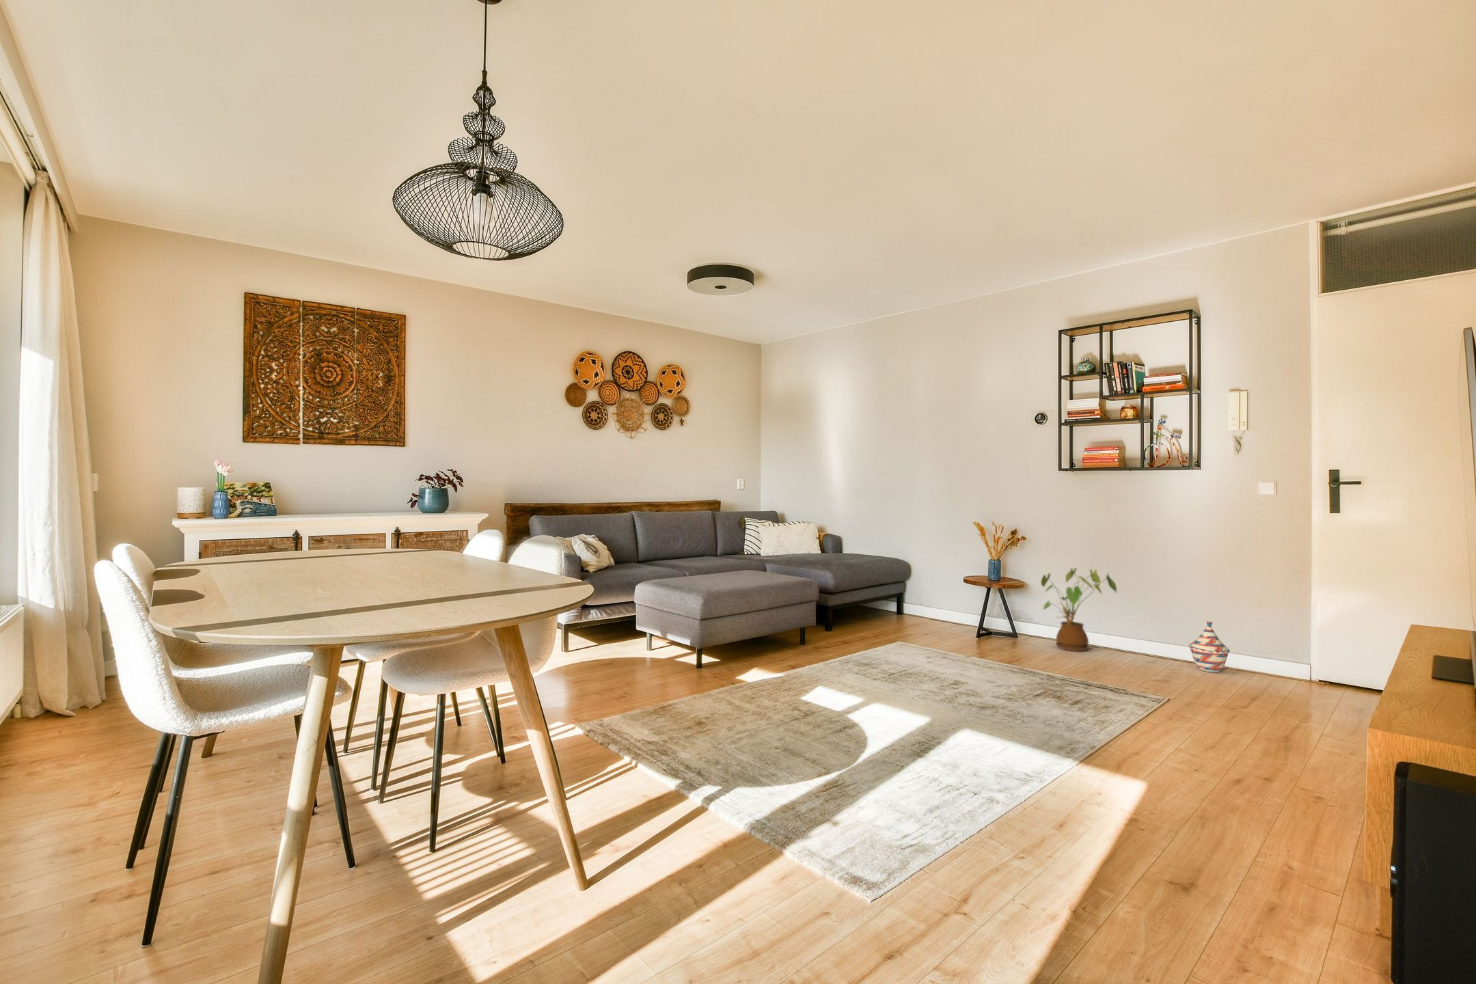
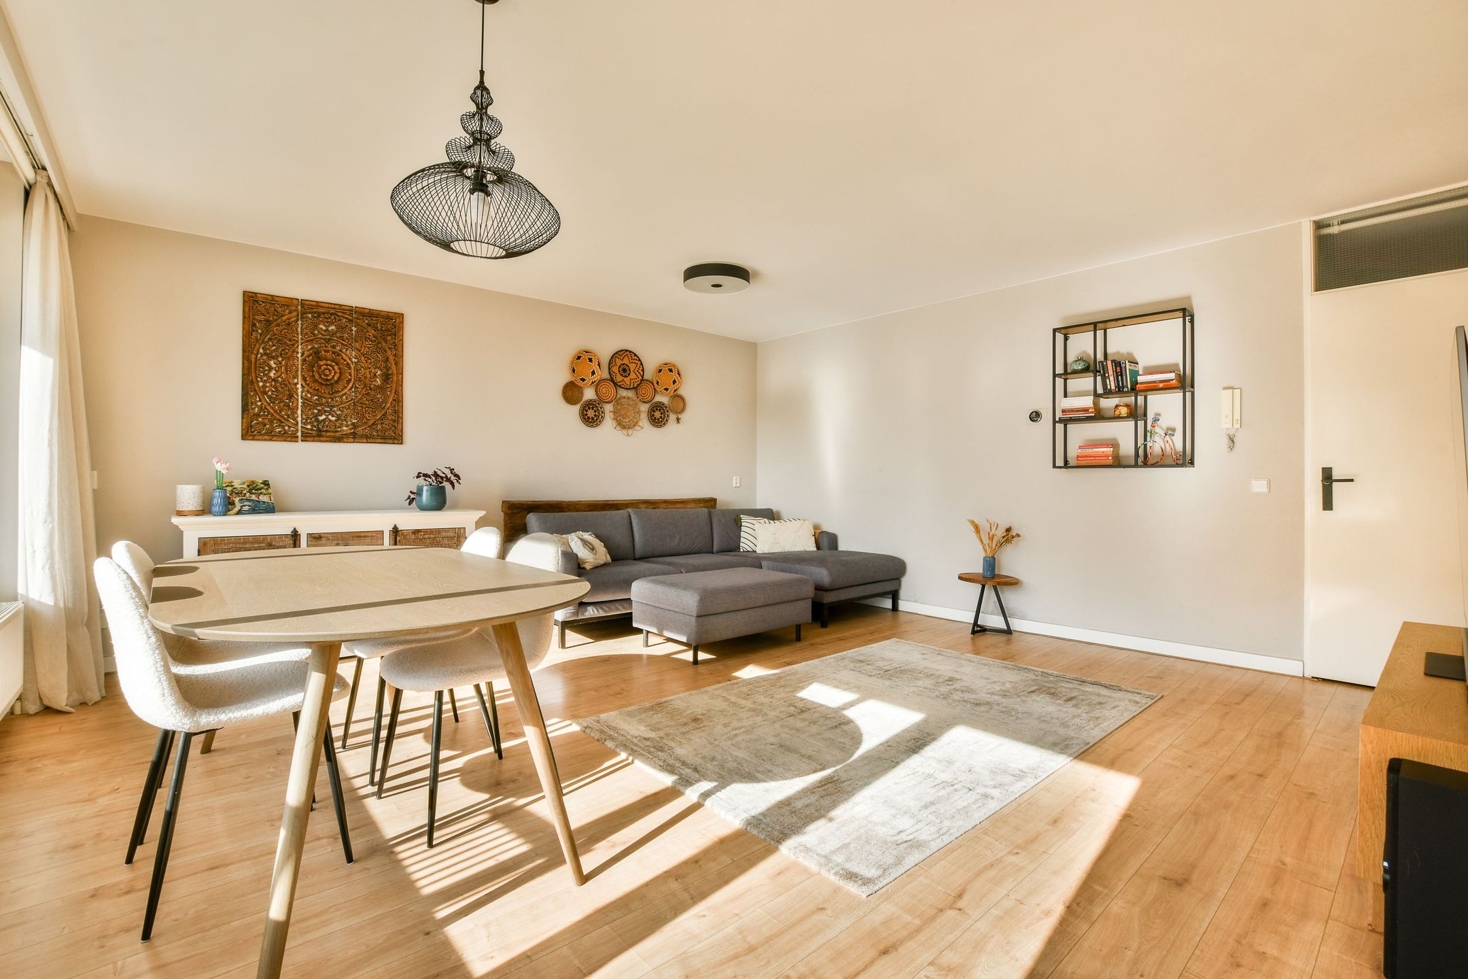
- woven basket (1209, 646)
- house plant (1075, 608)
